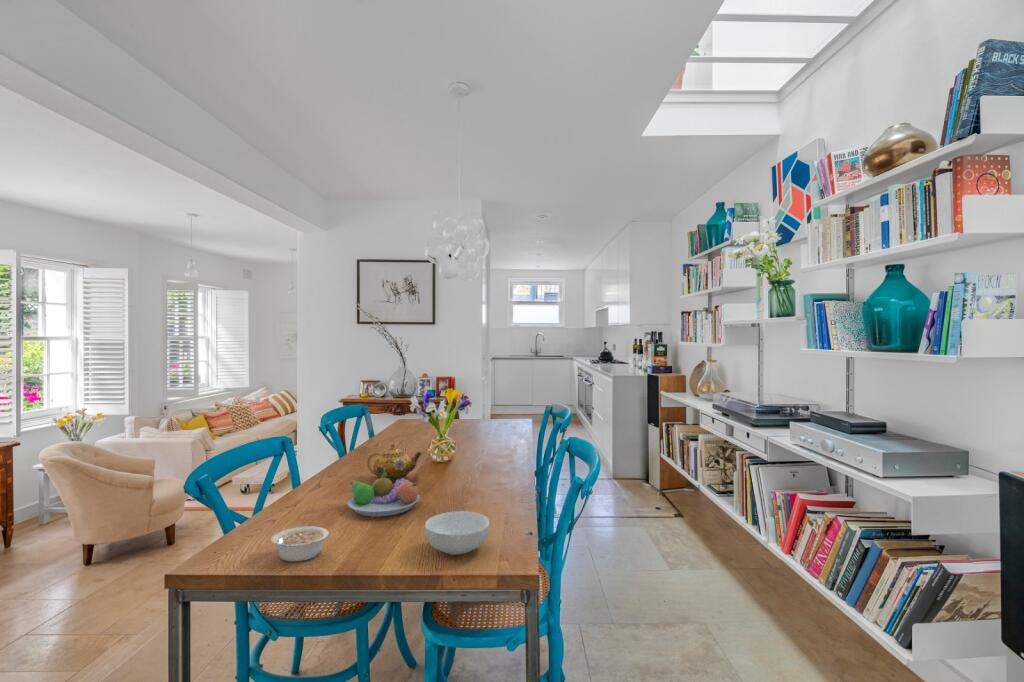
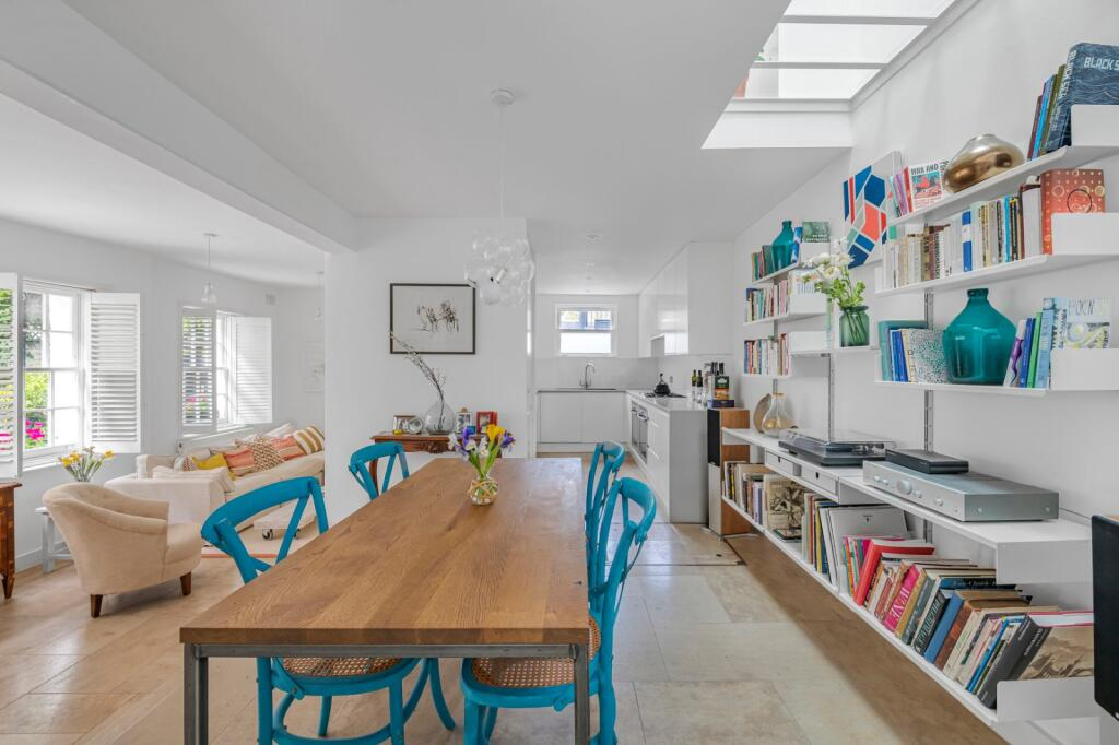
- teapot (393, 461)
- legume (302, 543)
- cereal bowl (457, 535)
- fruit bowl (382, 492)
